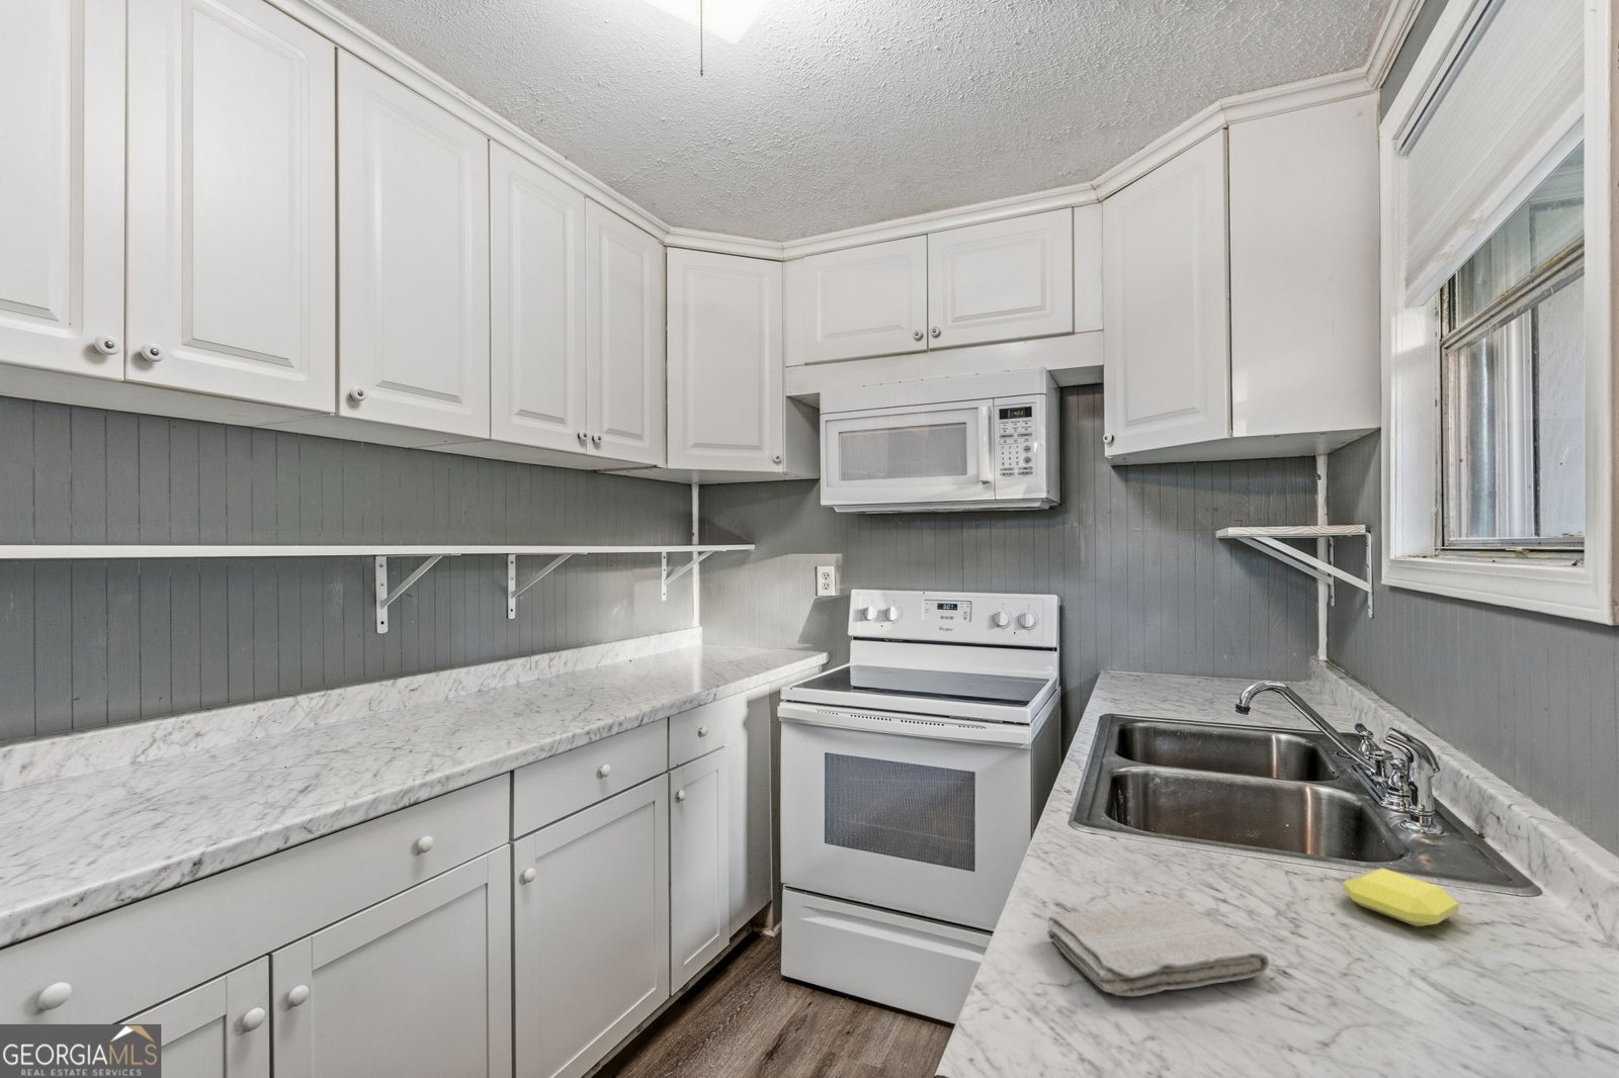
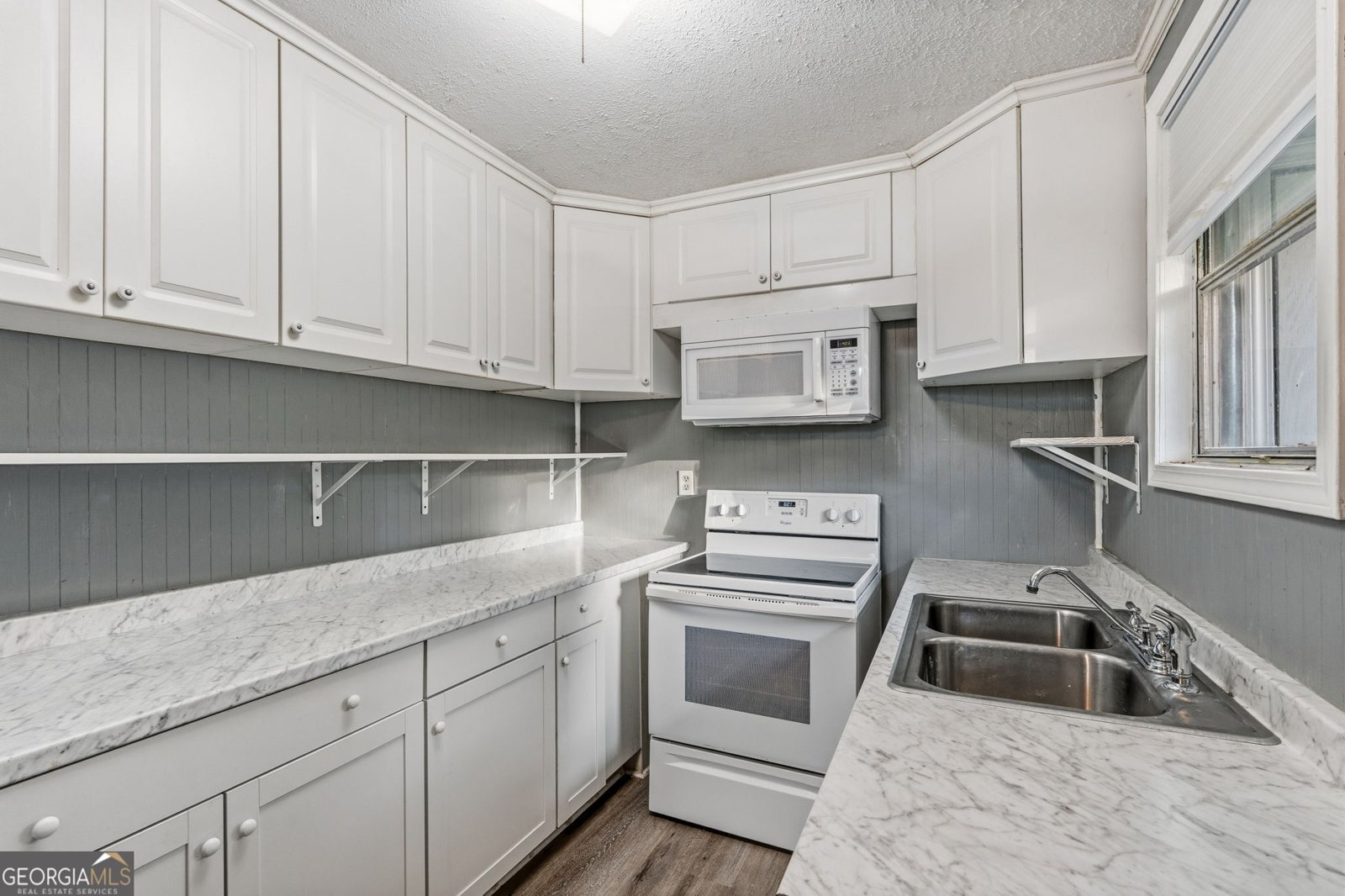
- soap bar (1399, 896)
- washcloth (1150, 942)
